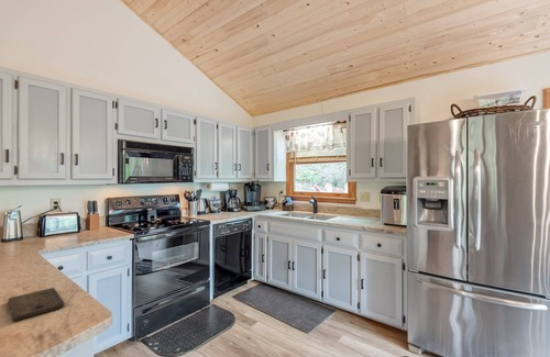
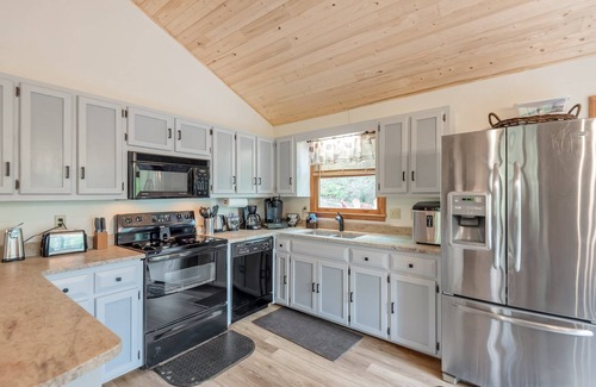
- cutting board (35, 302)
